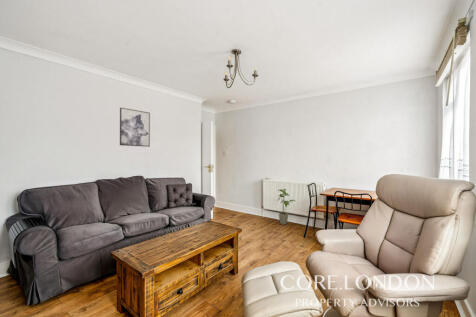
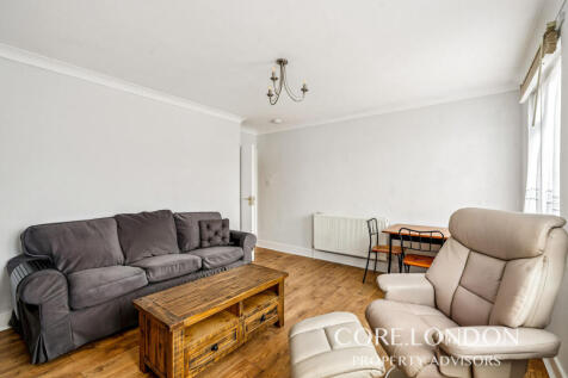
- wall art (135, 128)
- house plant (285, 206)
